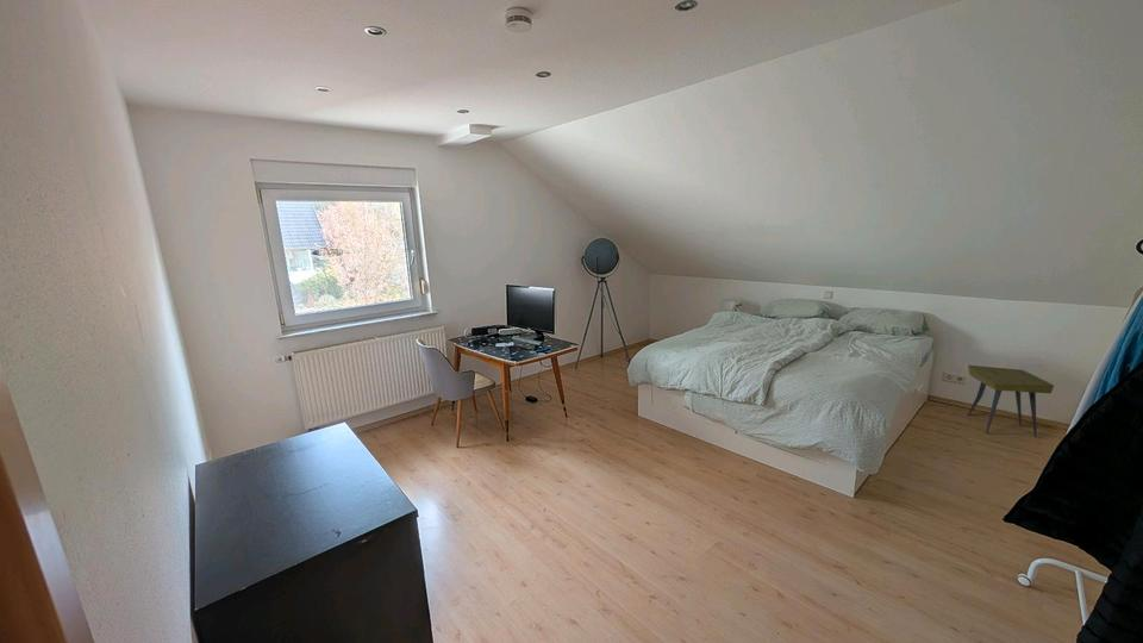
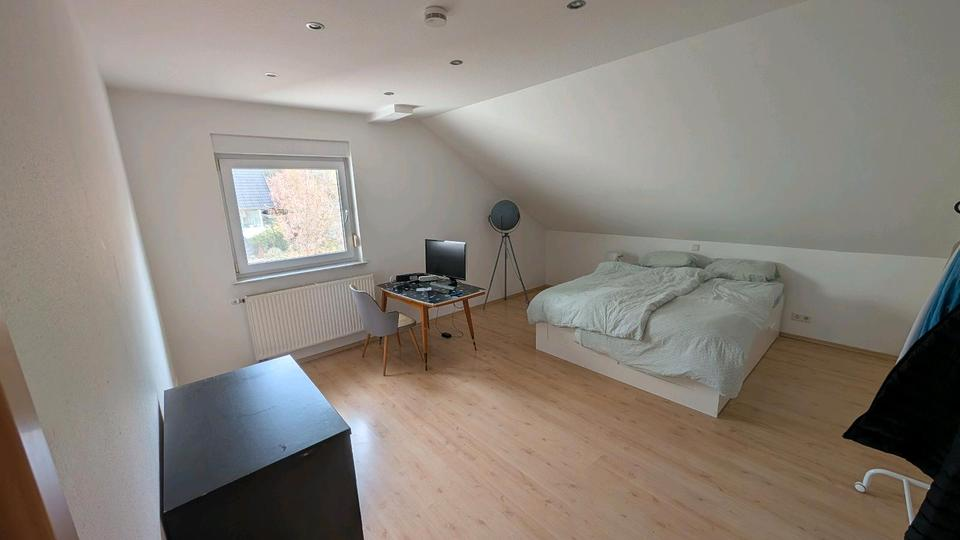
- side table (998, 400)
